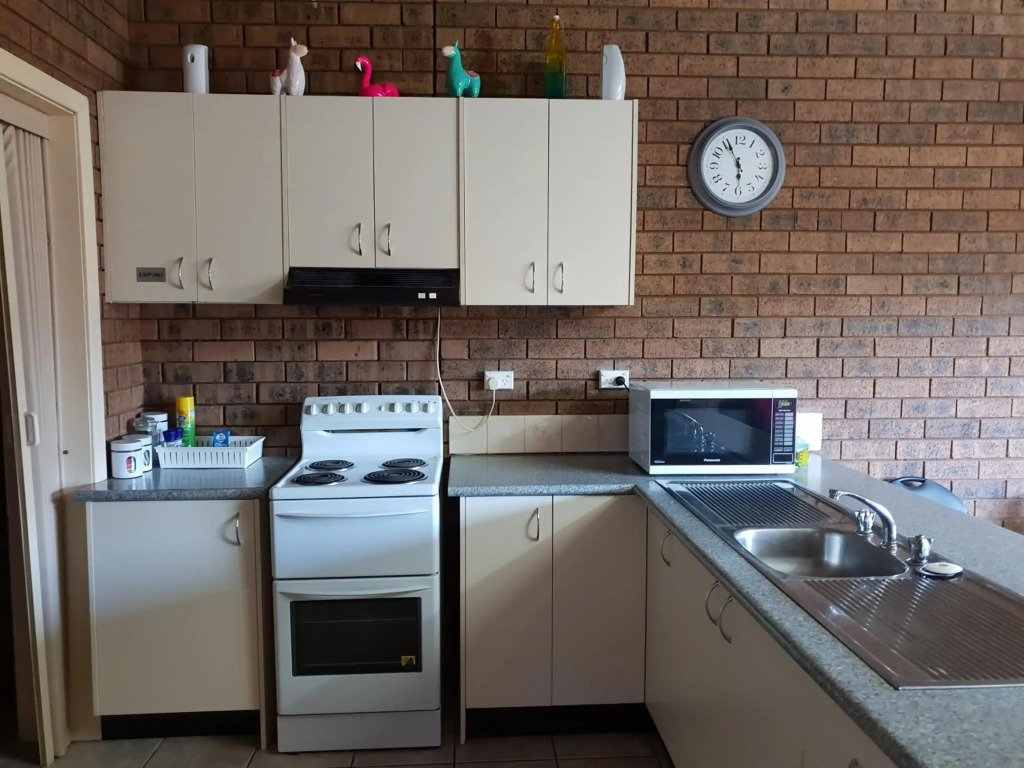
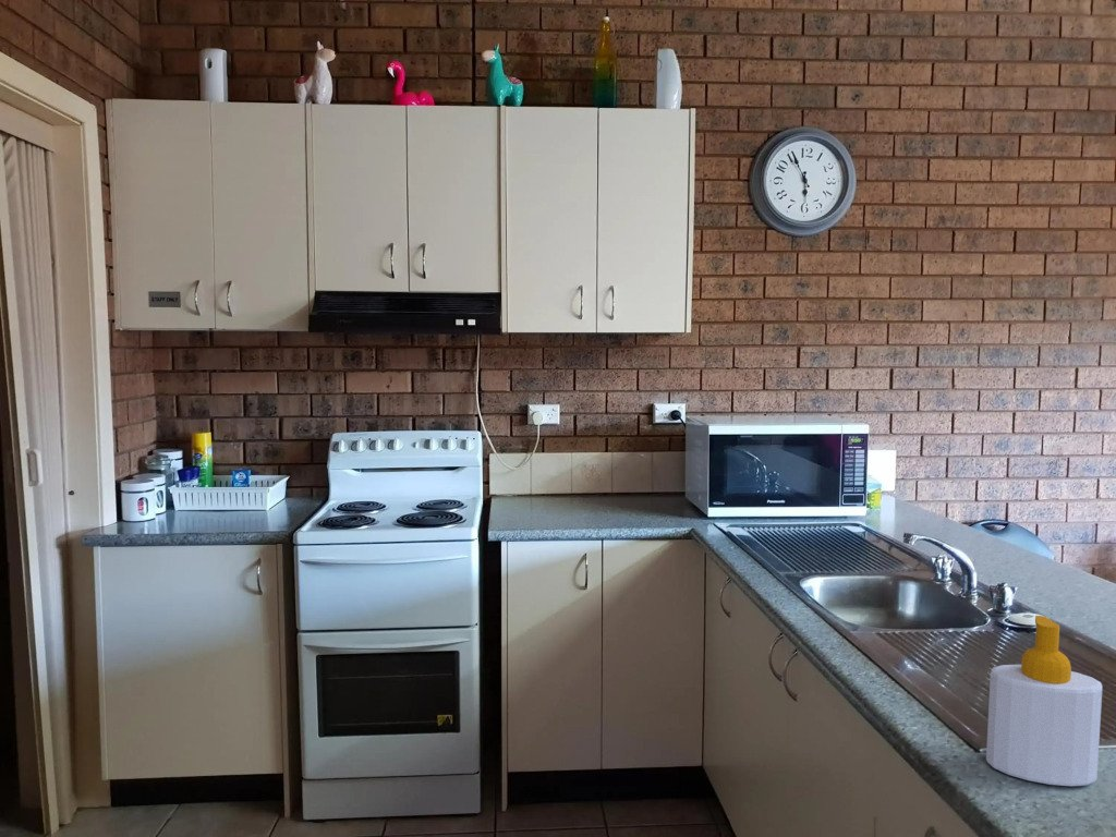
+ soap bottle (1044, 698)
